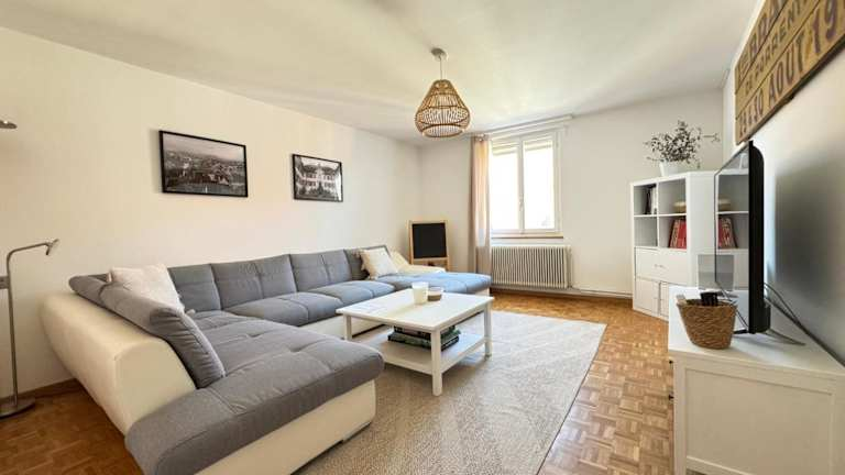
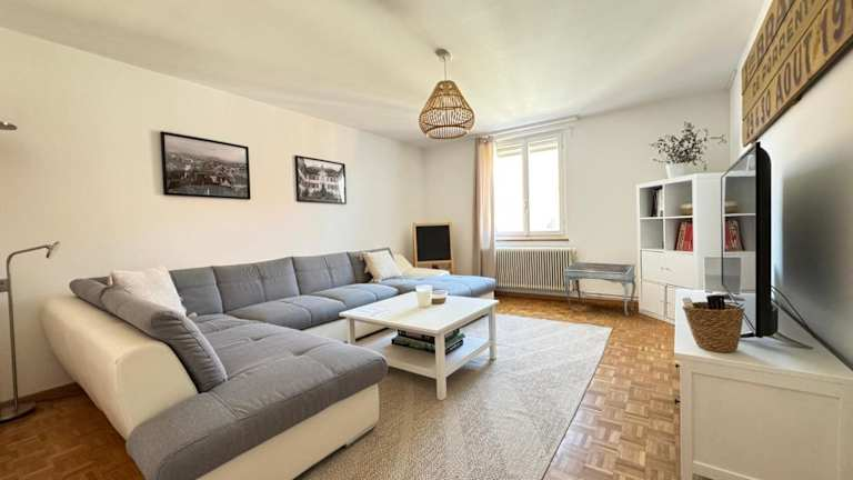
+ writing desk (601, 279)
